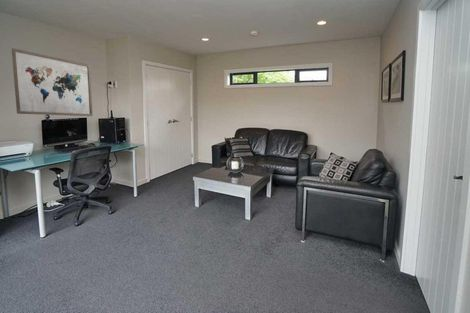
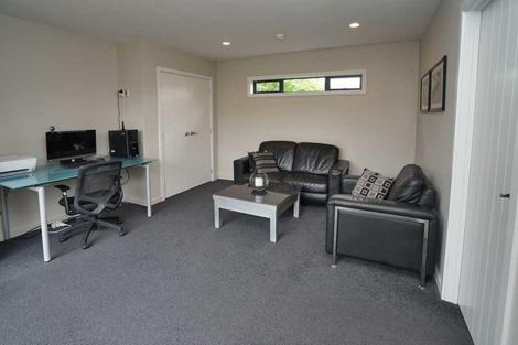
- wall art (57, 86)
